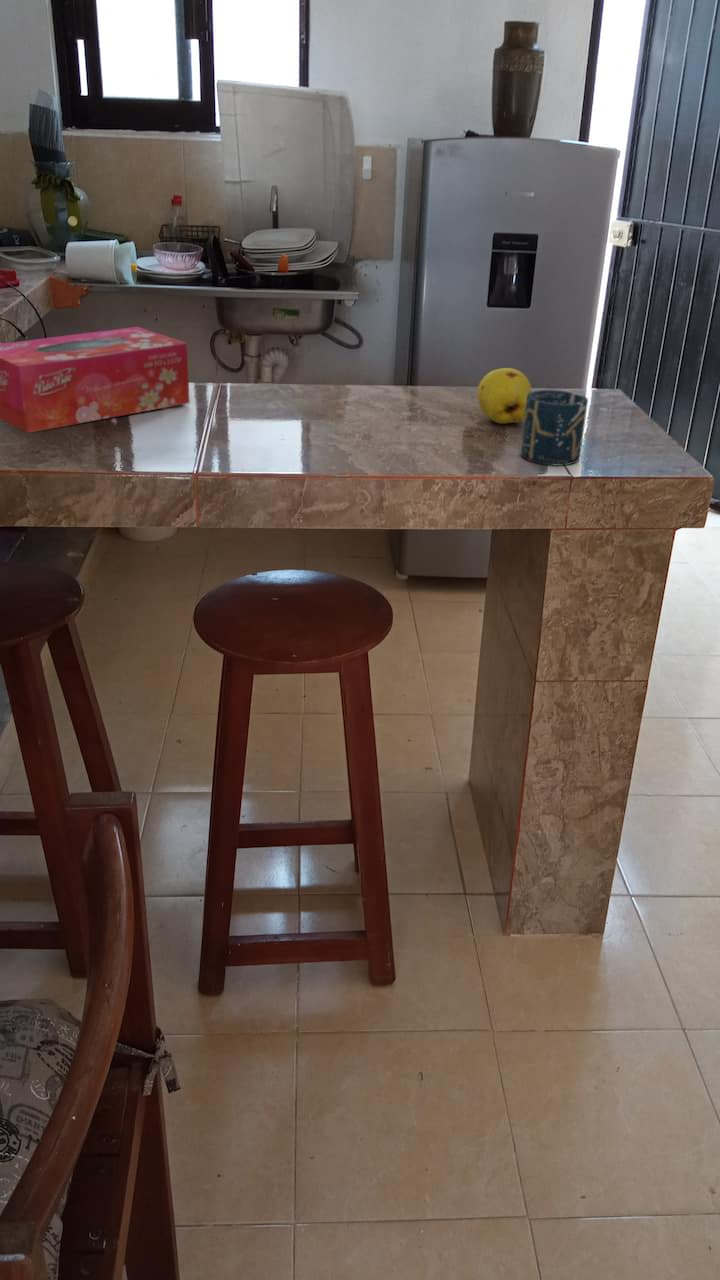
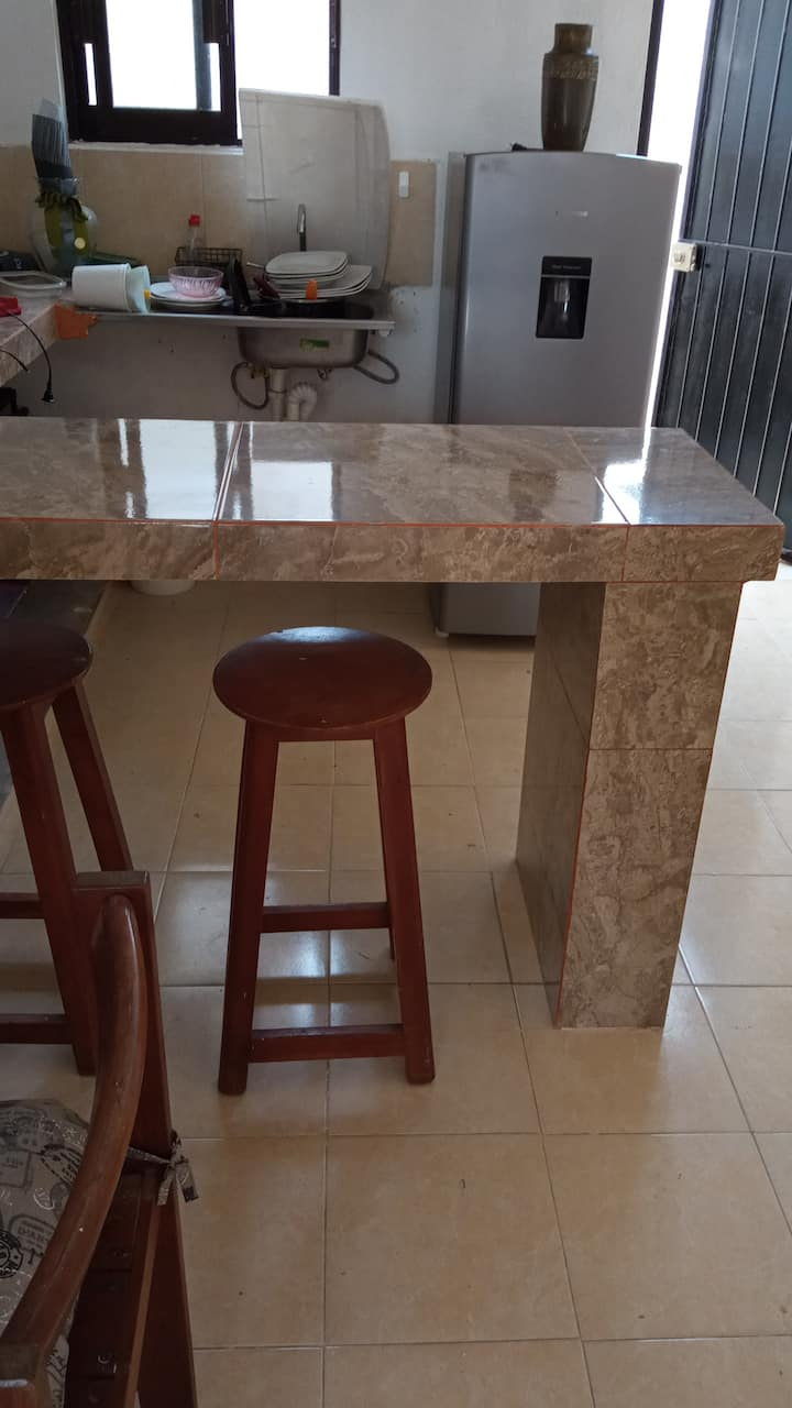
- cup (554, 430)
- fruit (504, 393)
- tissue box (86, 376)
